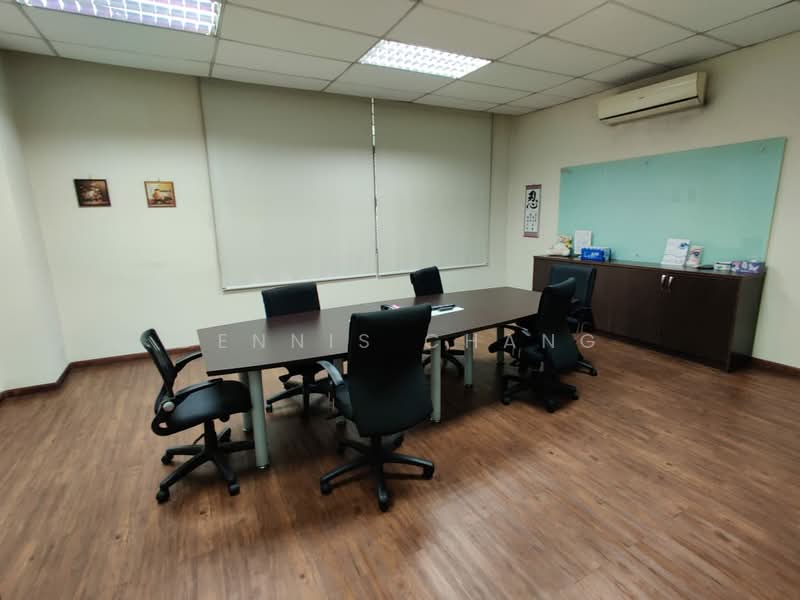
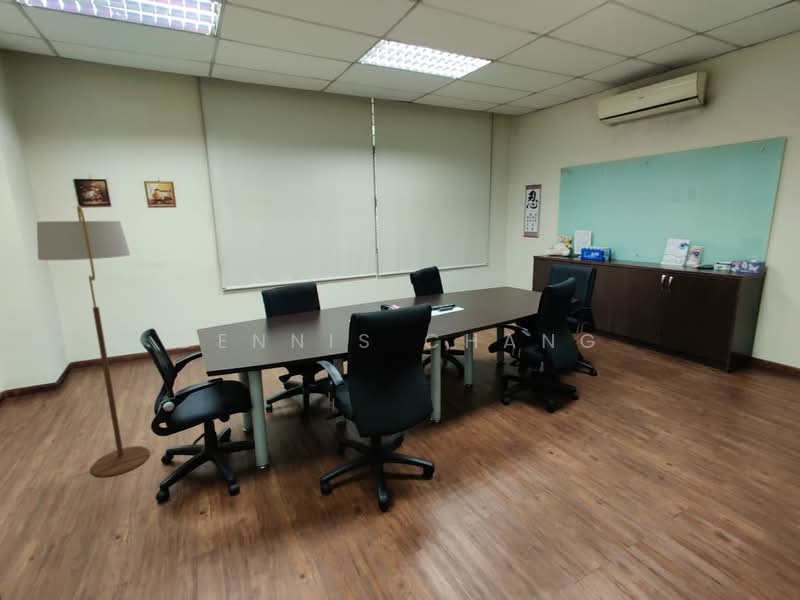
+ floor lamp (102, 343)
